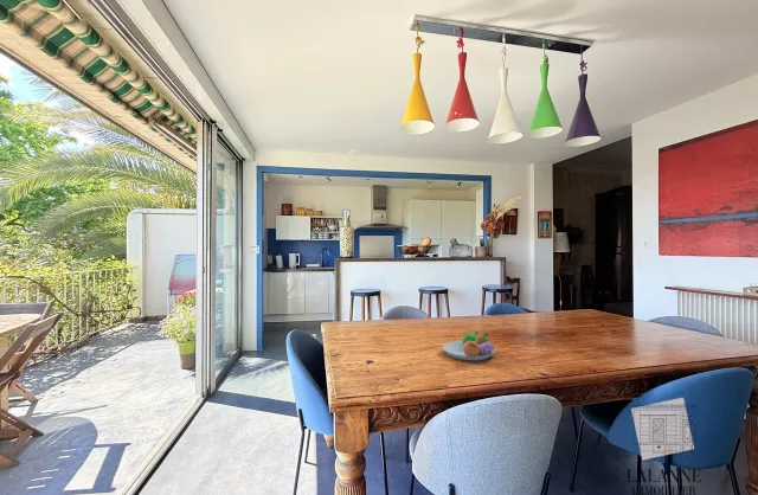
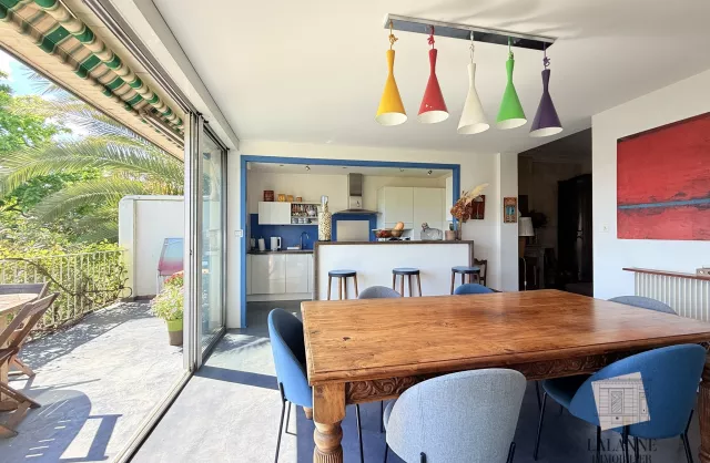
- fruit bowl (469, 342)
